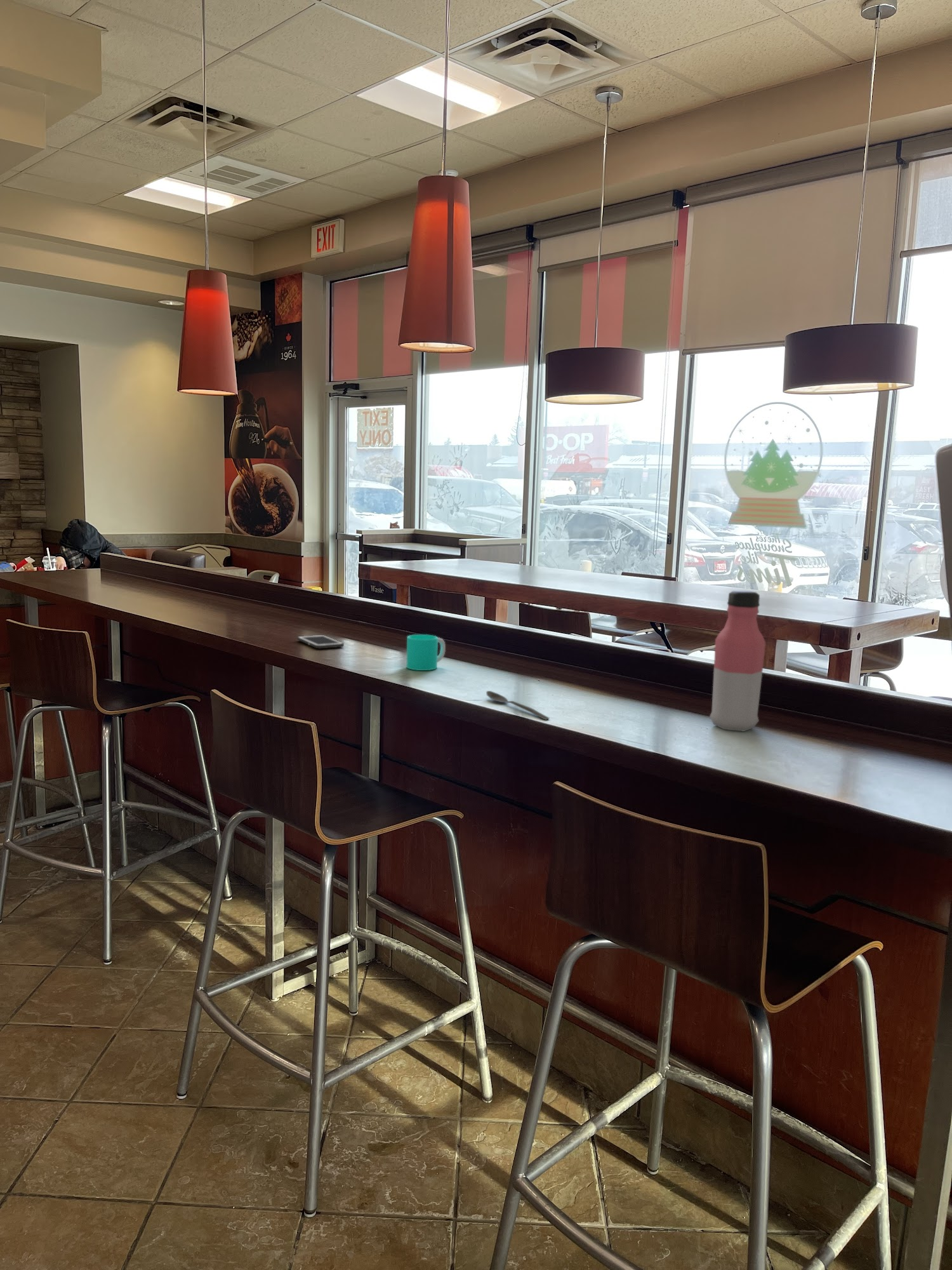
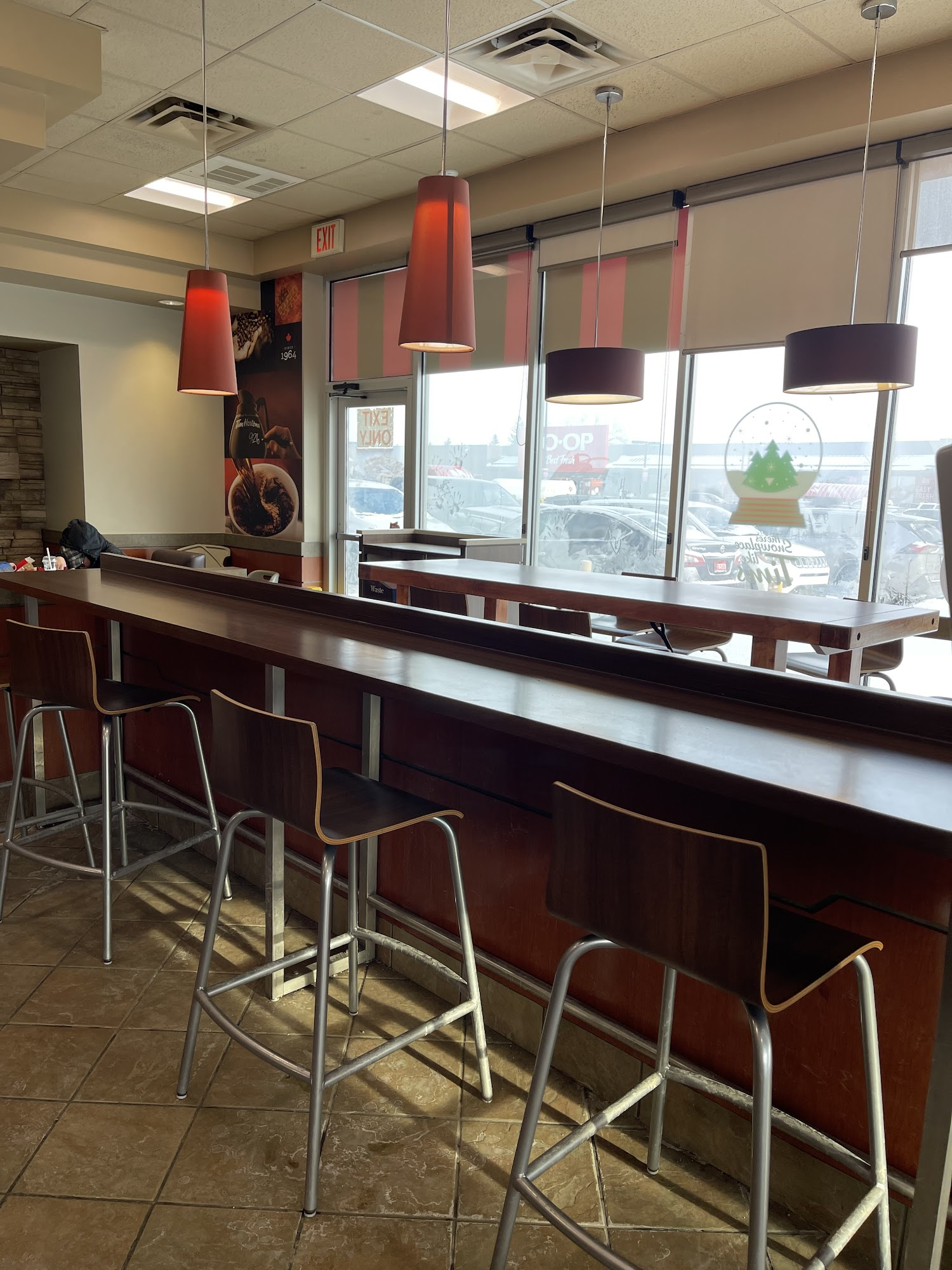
- water bottle (739, 659)
- cell phone (320, 641)
- cup (427, 652)
- spoon (516, 704)
